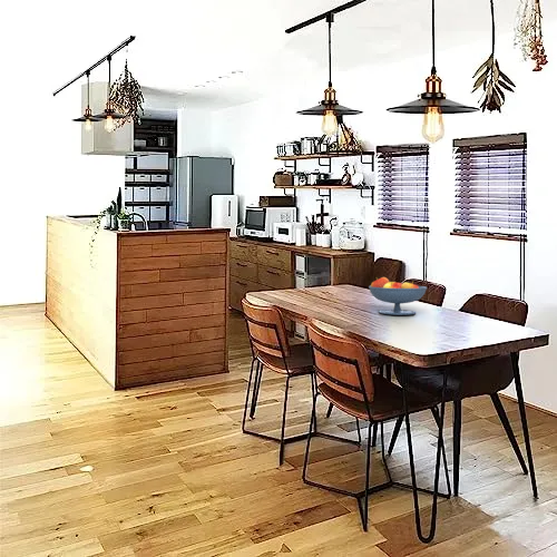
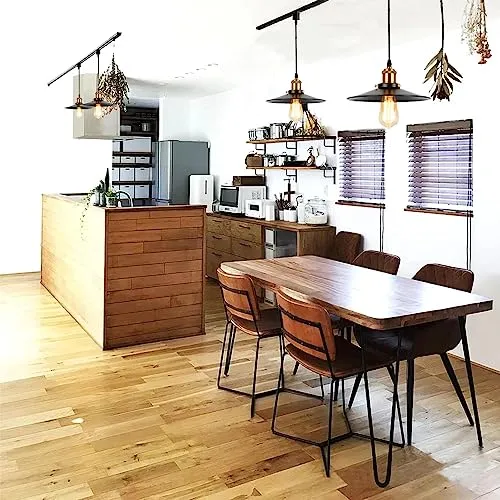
- fruit bowl (397, 295)
